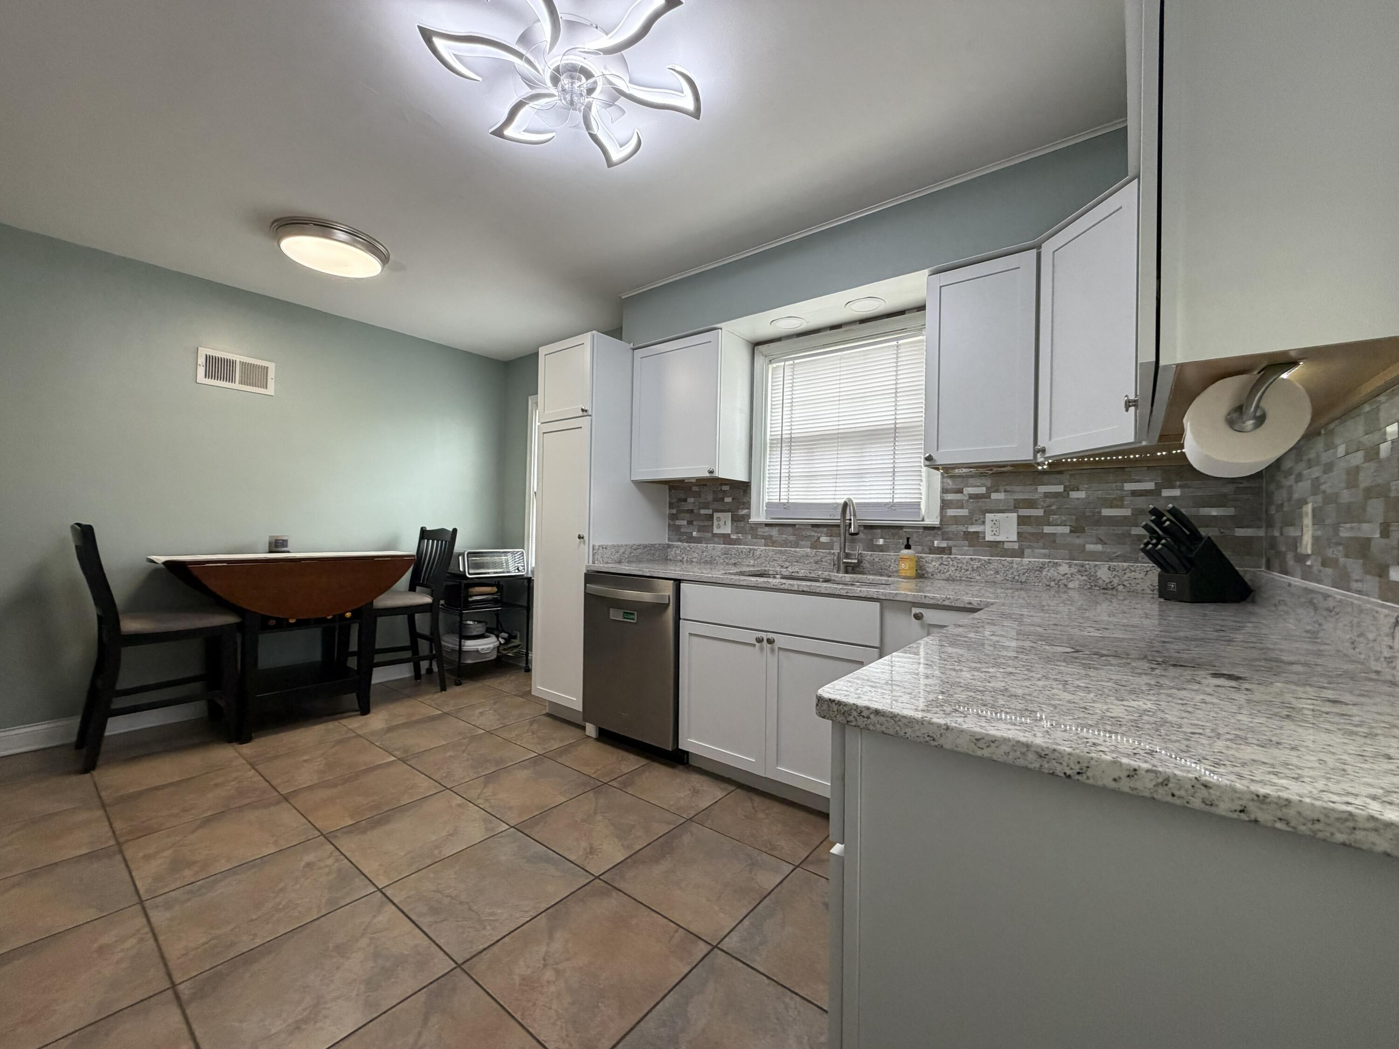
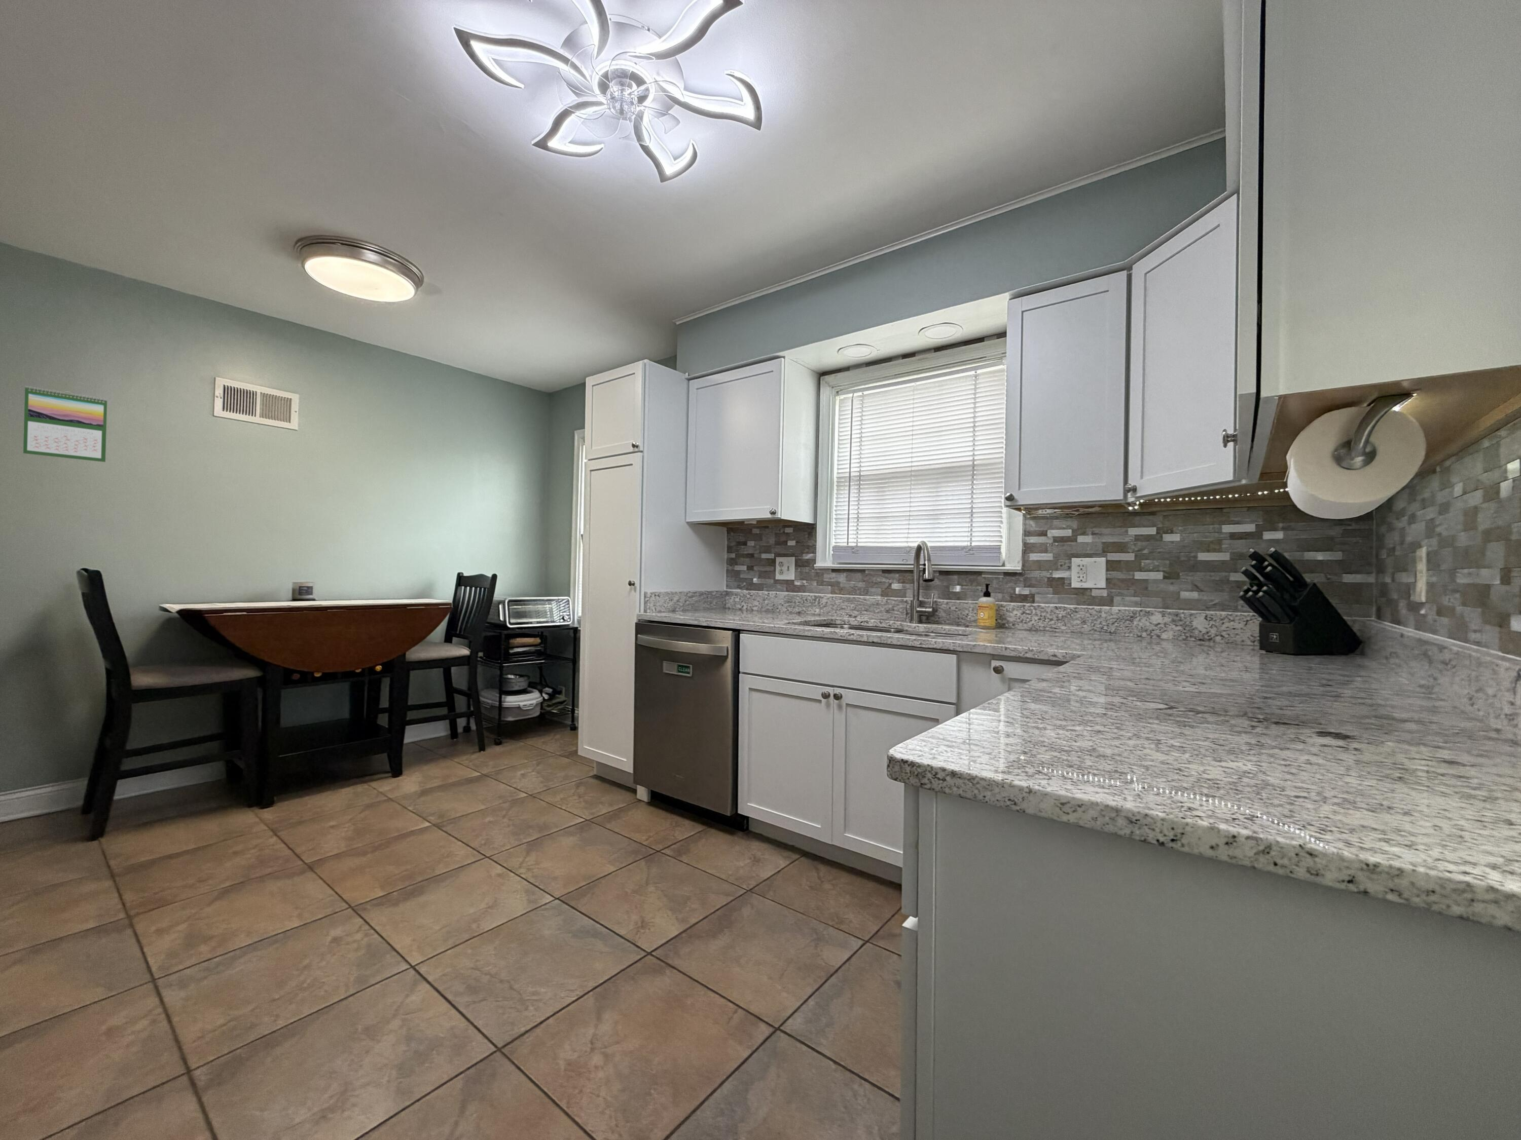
+ calendar (66, 424)
